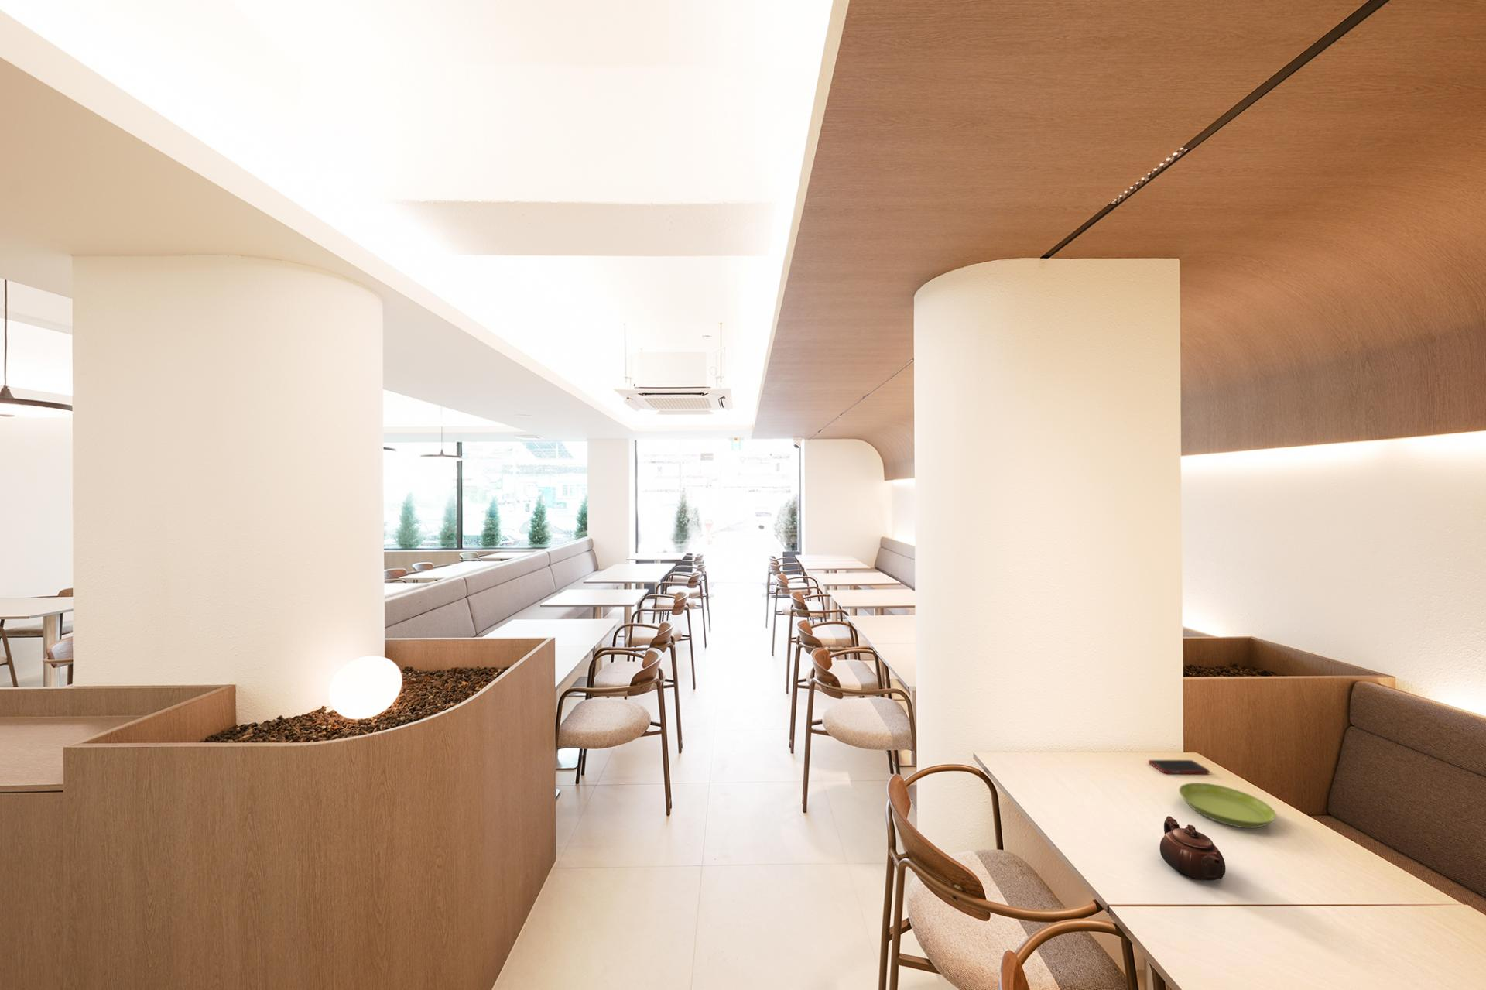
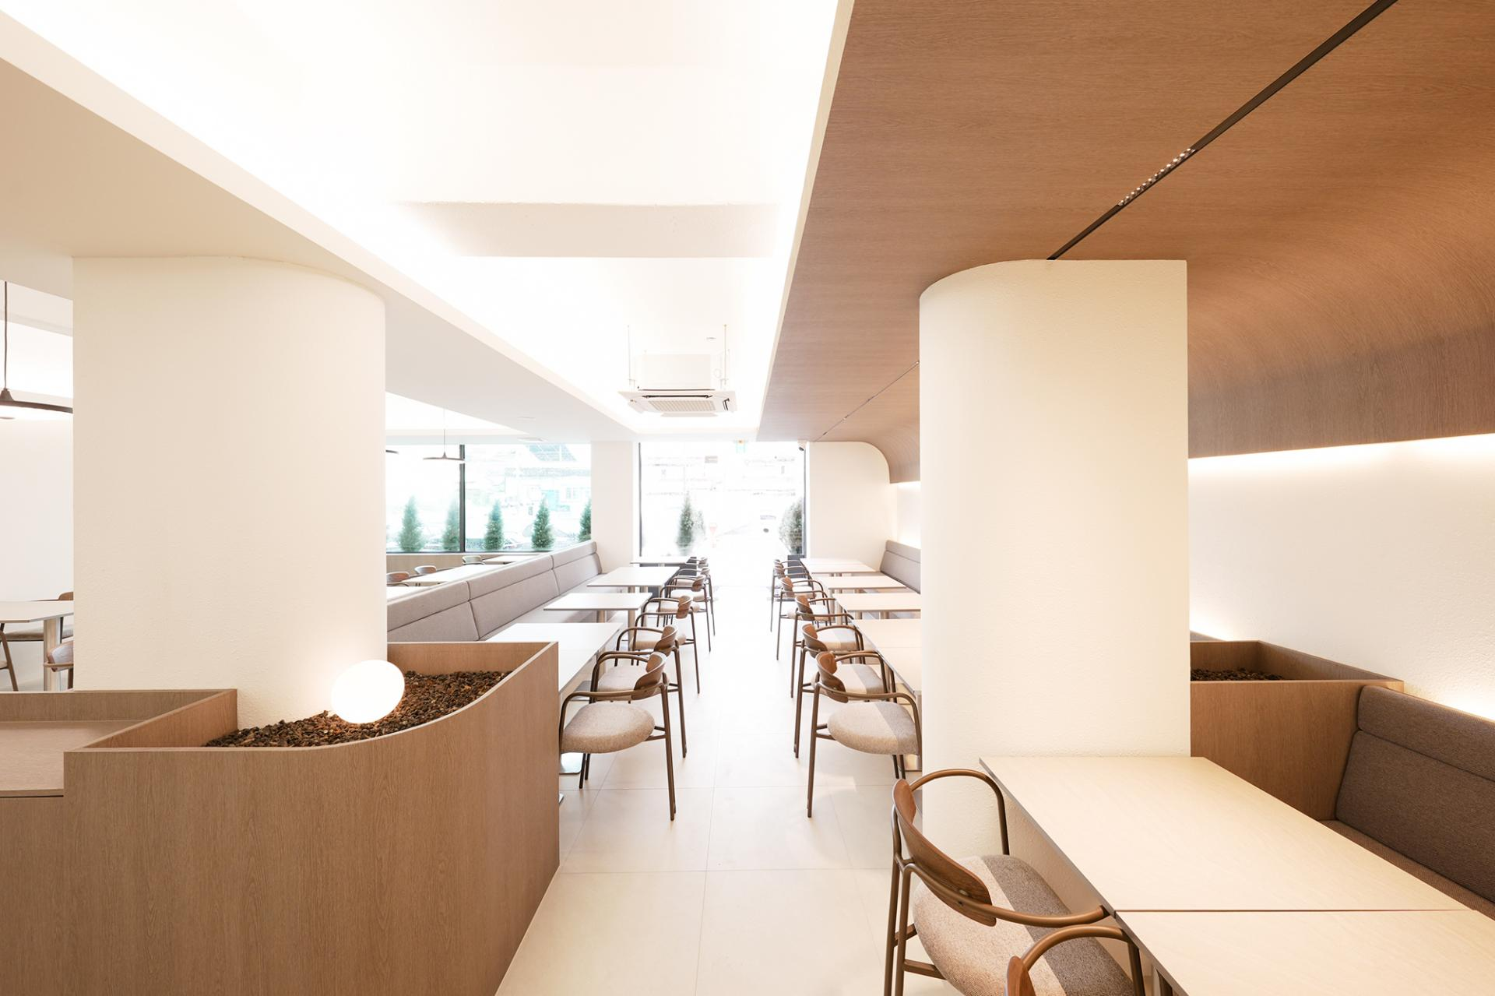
- cell phone (1178, 767)
- saucer (1225, 807)
- teapot (1190, 845)
